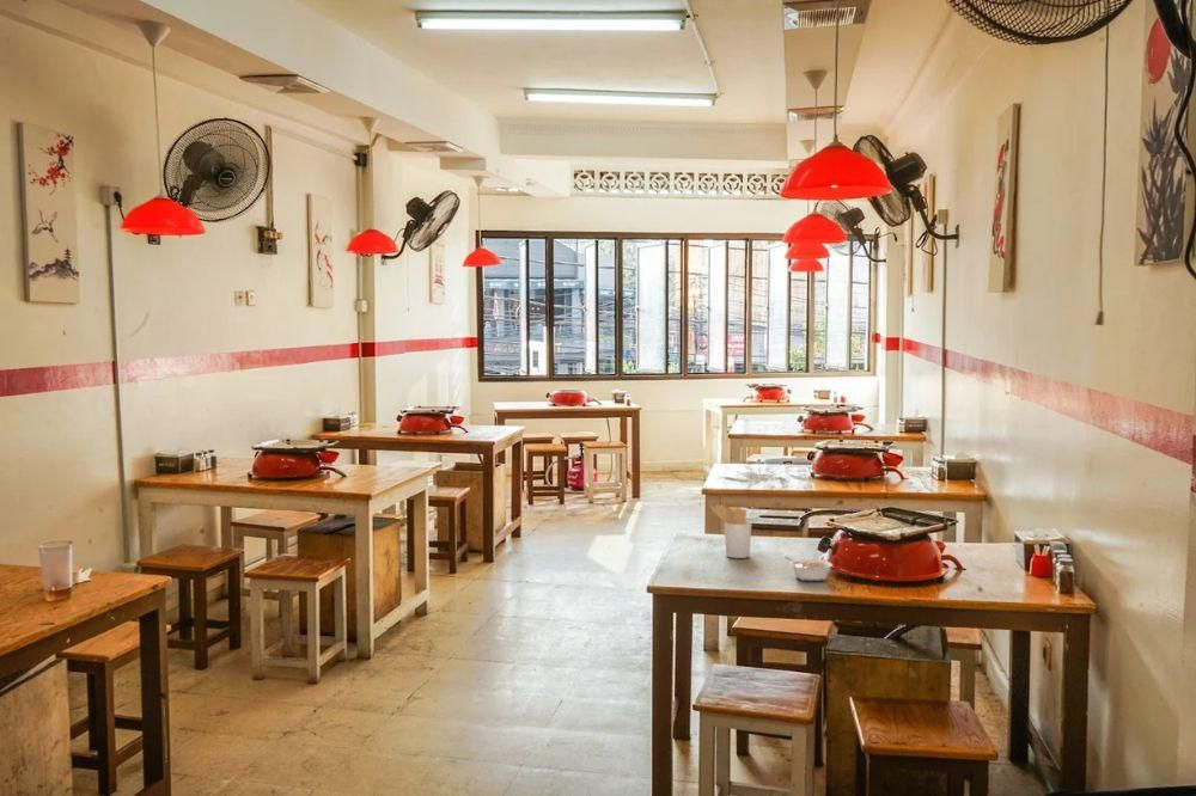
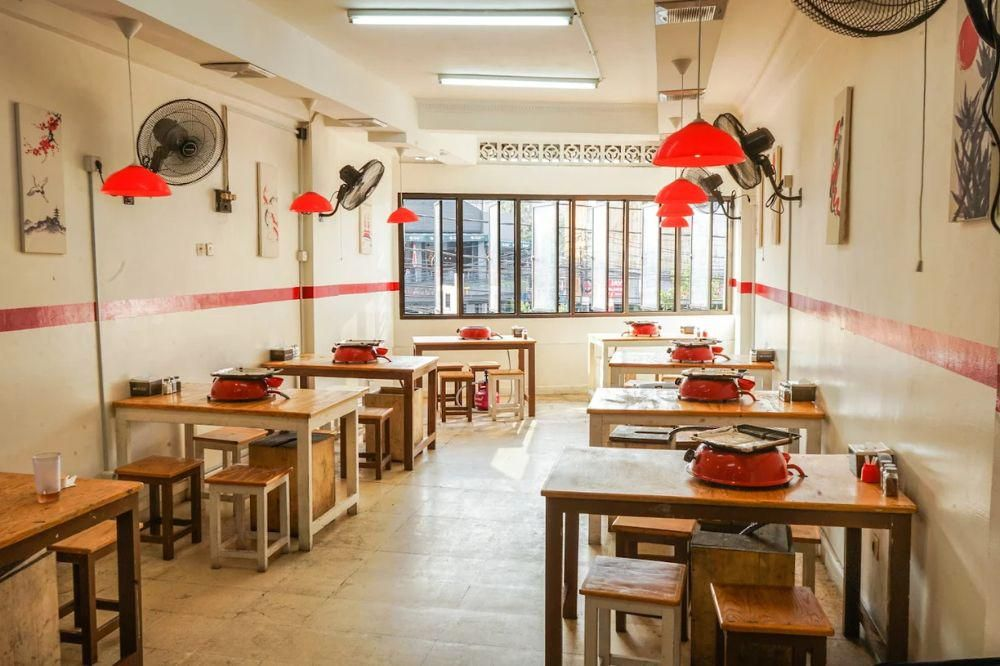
- legume (808, 569)
- utensil holder (731, 529)
